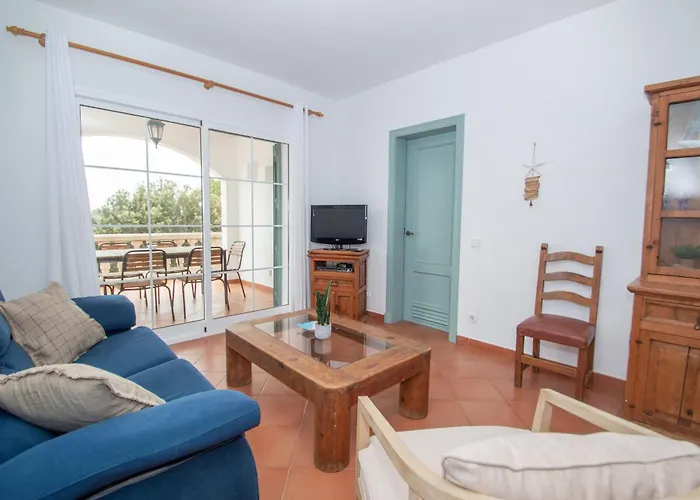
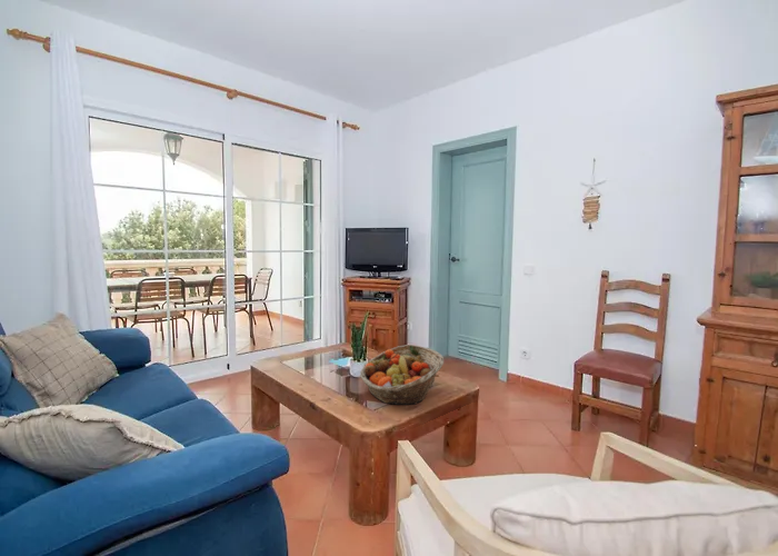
+ fruit basket (400, 371)
